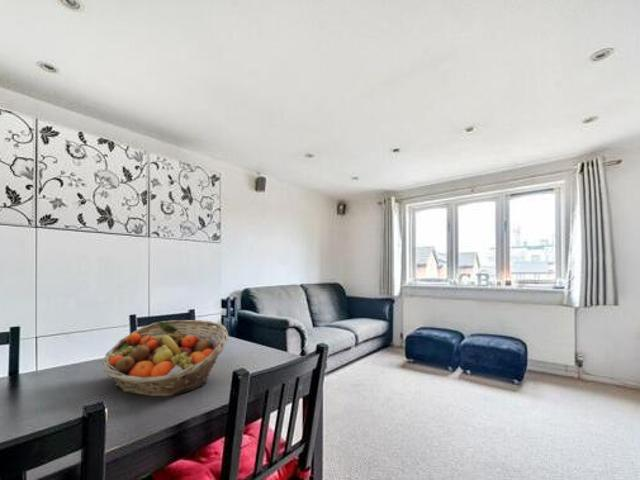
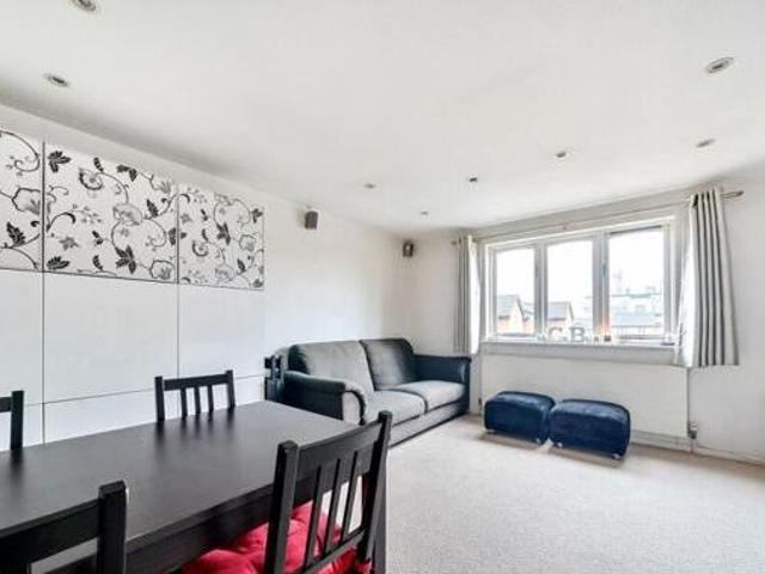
- fruit basket (168, 354)
